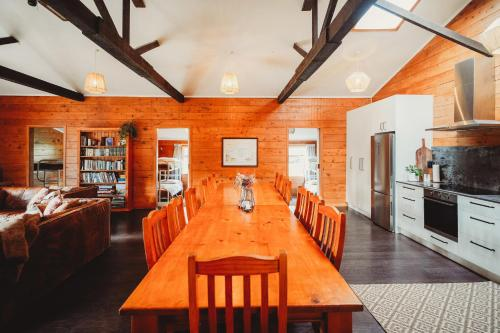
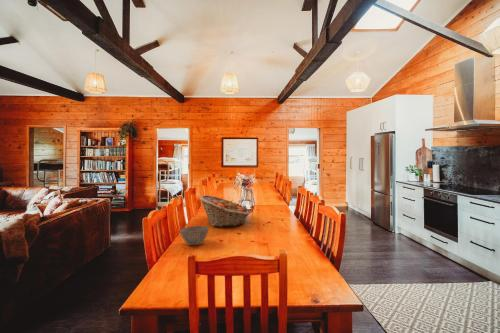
+ fruit basket (224, 209)
+ bowl (194, 236)
